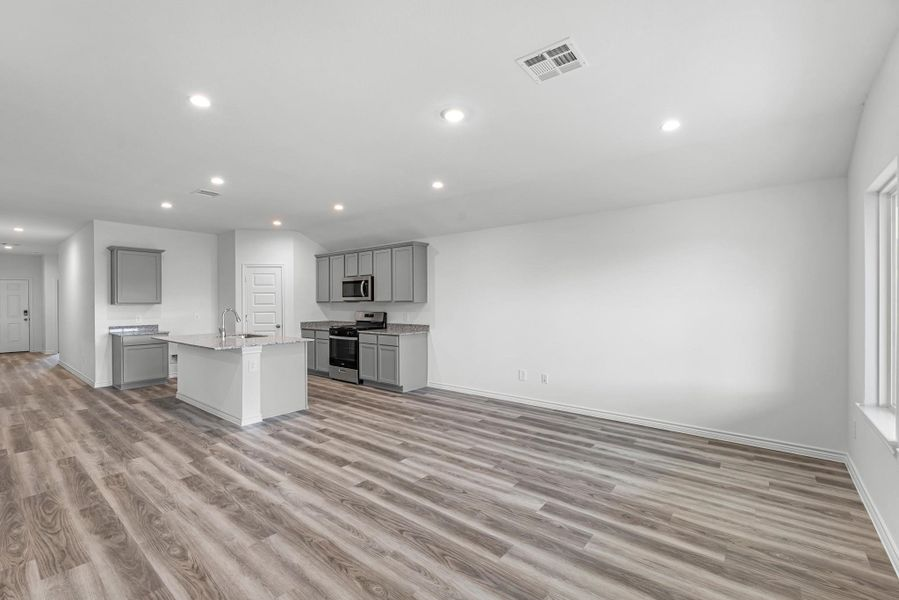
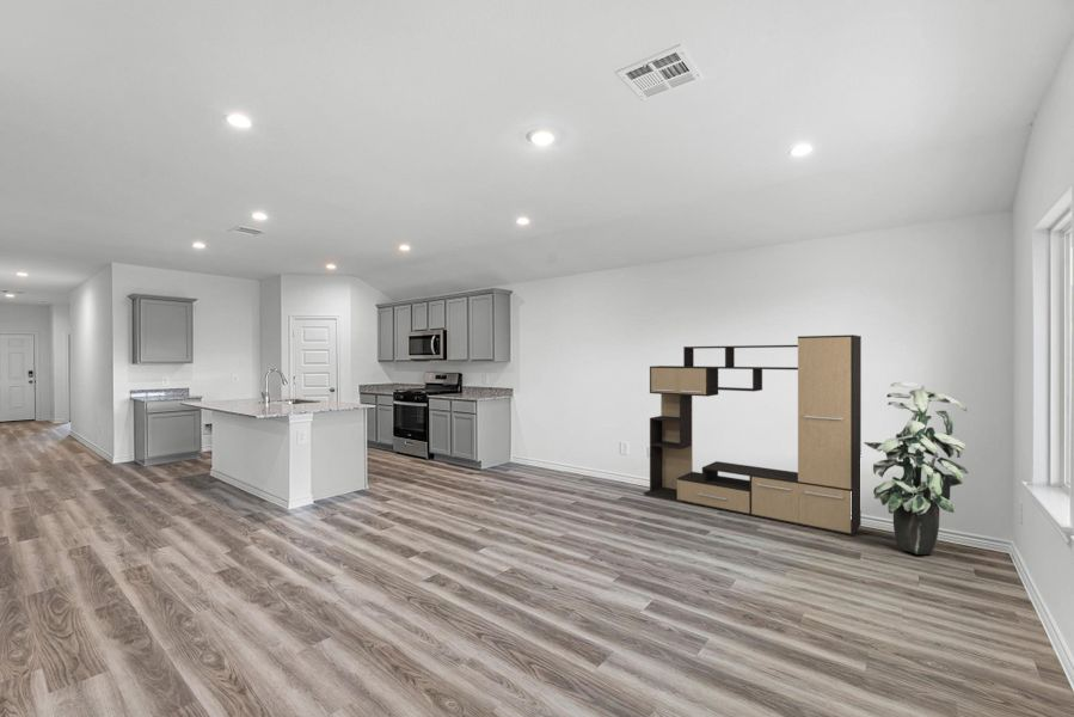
+ indoor plant (914, 466)
+ media console (741, 390)
